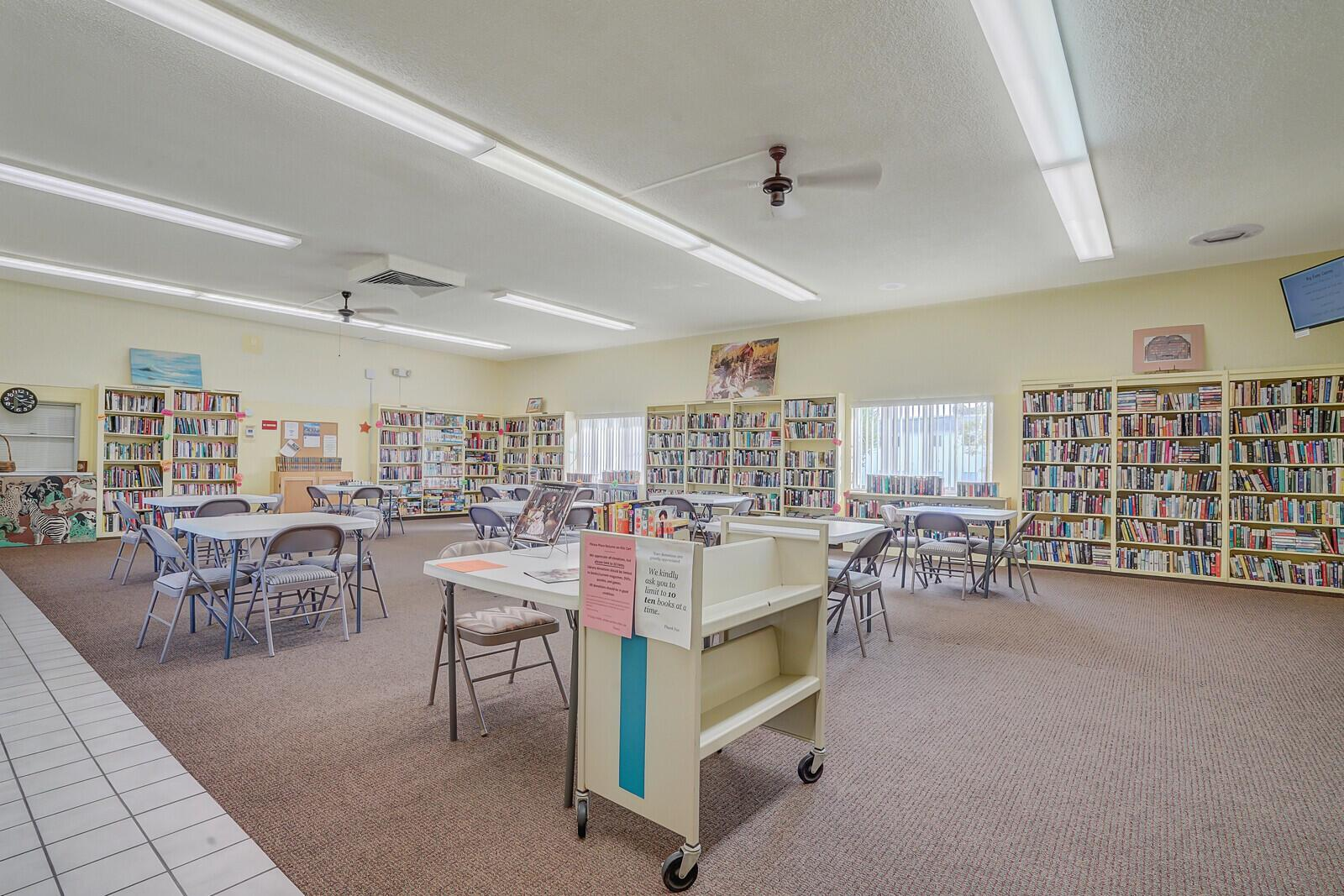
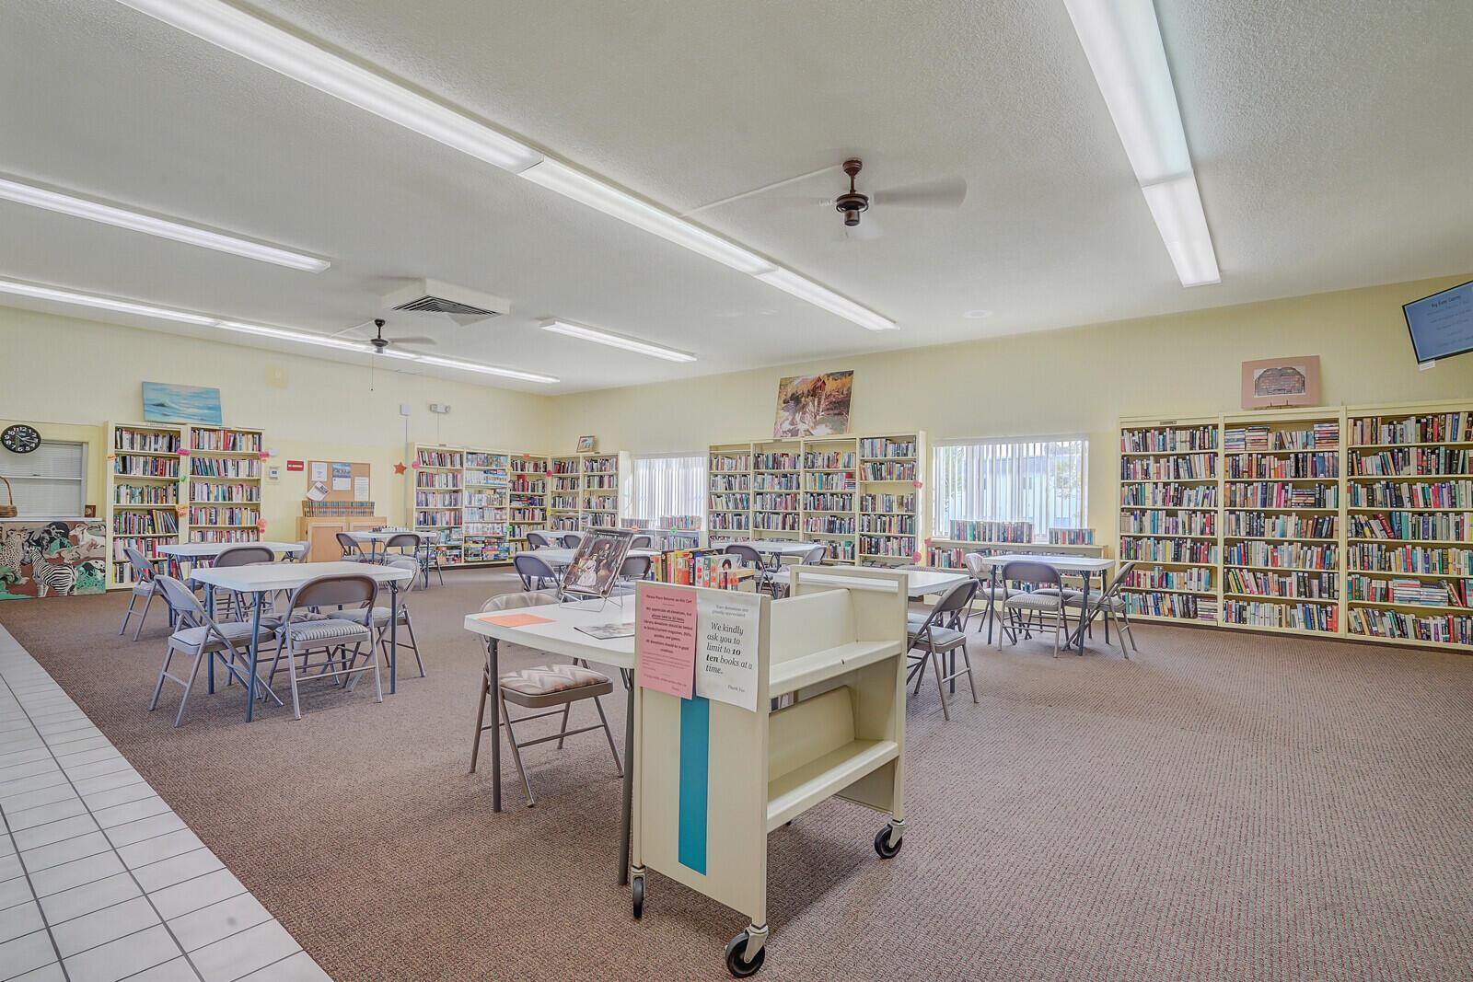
- ceiling light (1224, 236)
